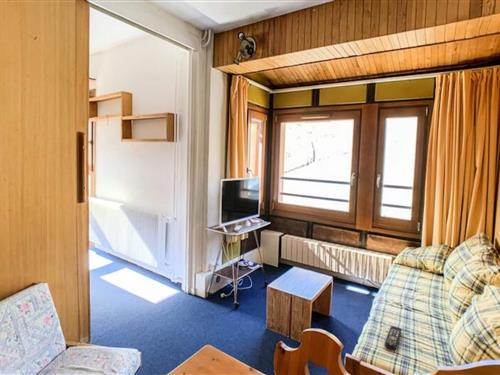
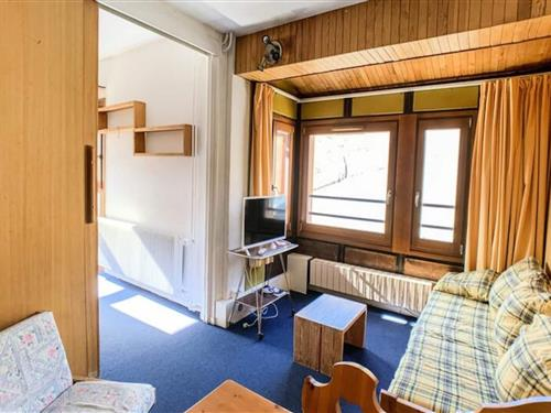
- remote control (393, 337)
